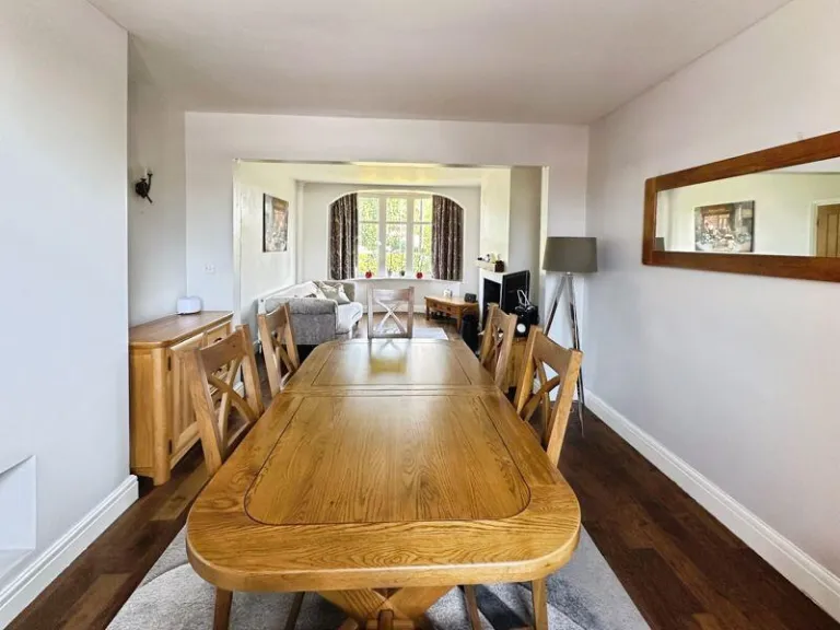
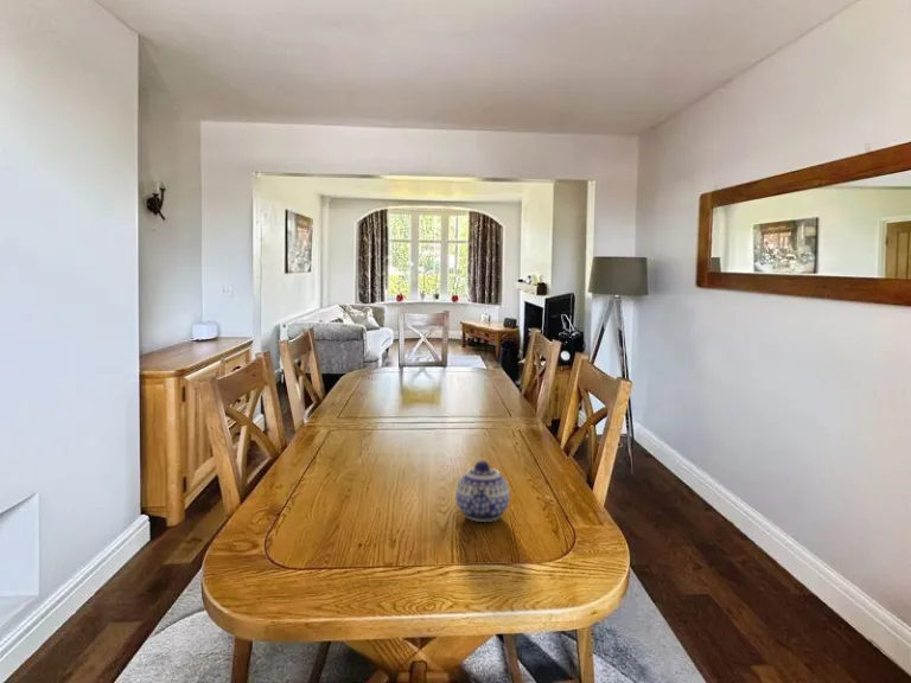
+ teapot (482, 489)
